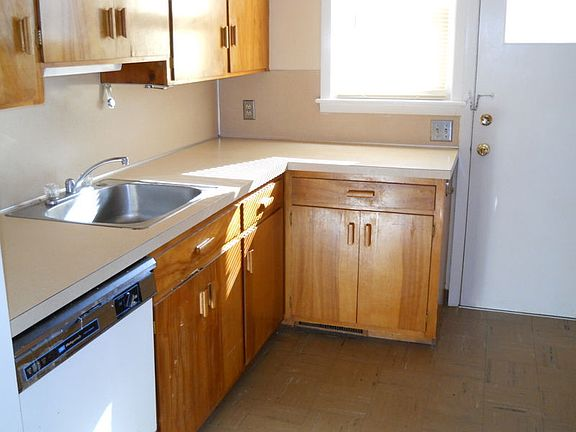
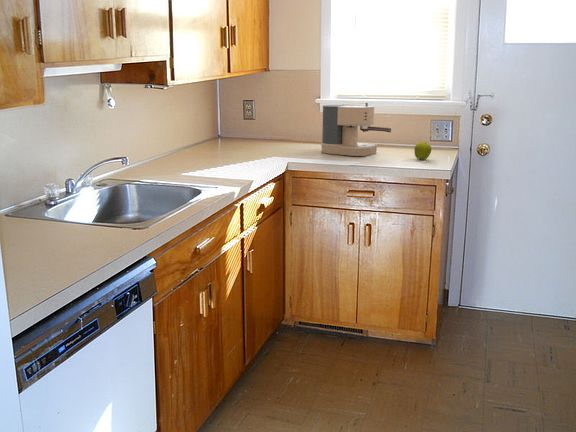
+ coffee maker (356, 128)
+ fruit (422, 150)
